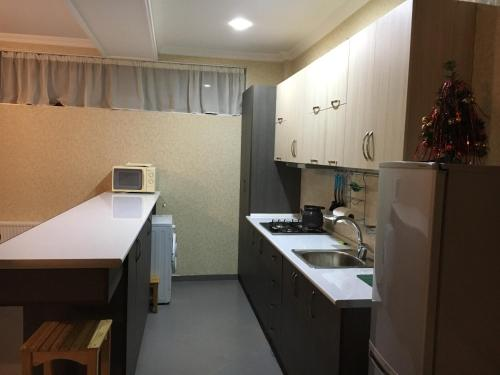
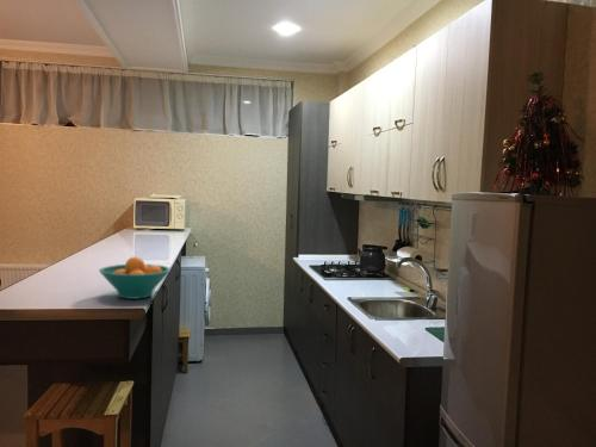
+ fruit bowl (135, 275)
